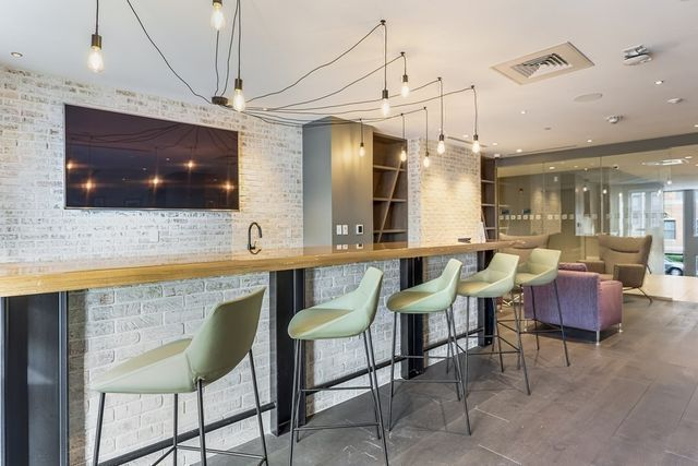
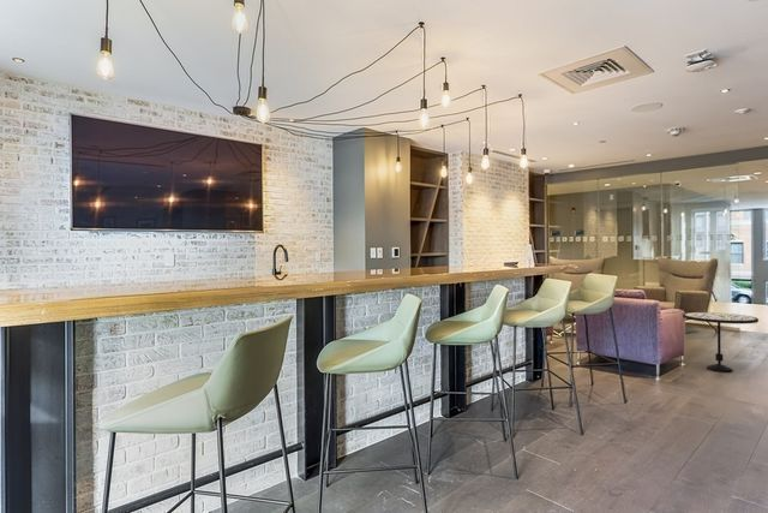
+ side table (719, 342)
